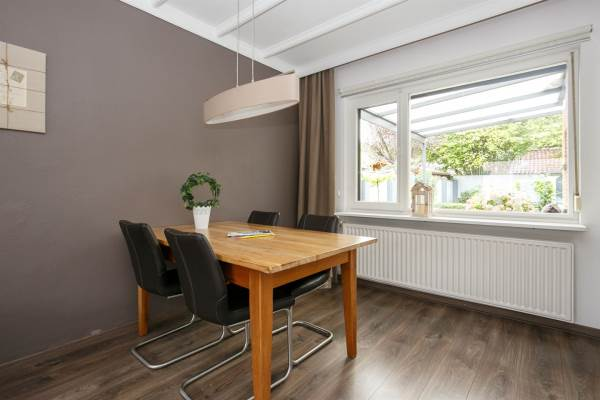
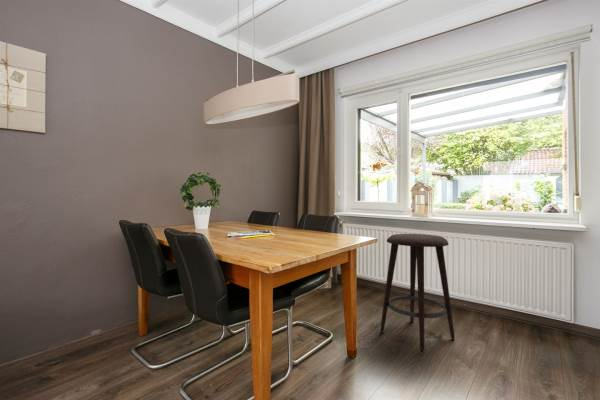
+ stool (418, 286)
